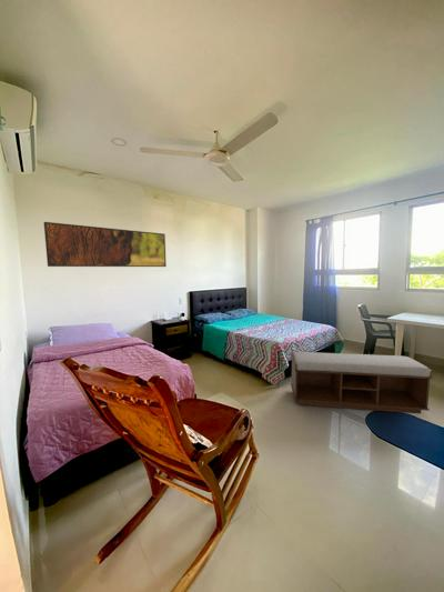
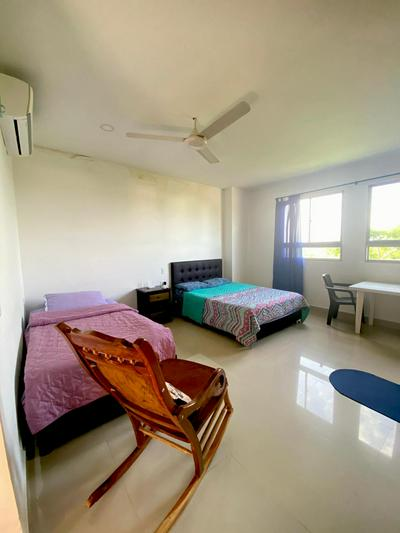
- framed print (114, 248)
- bench (353, 379)
